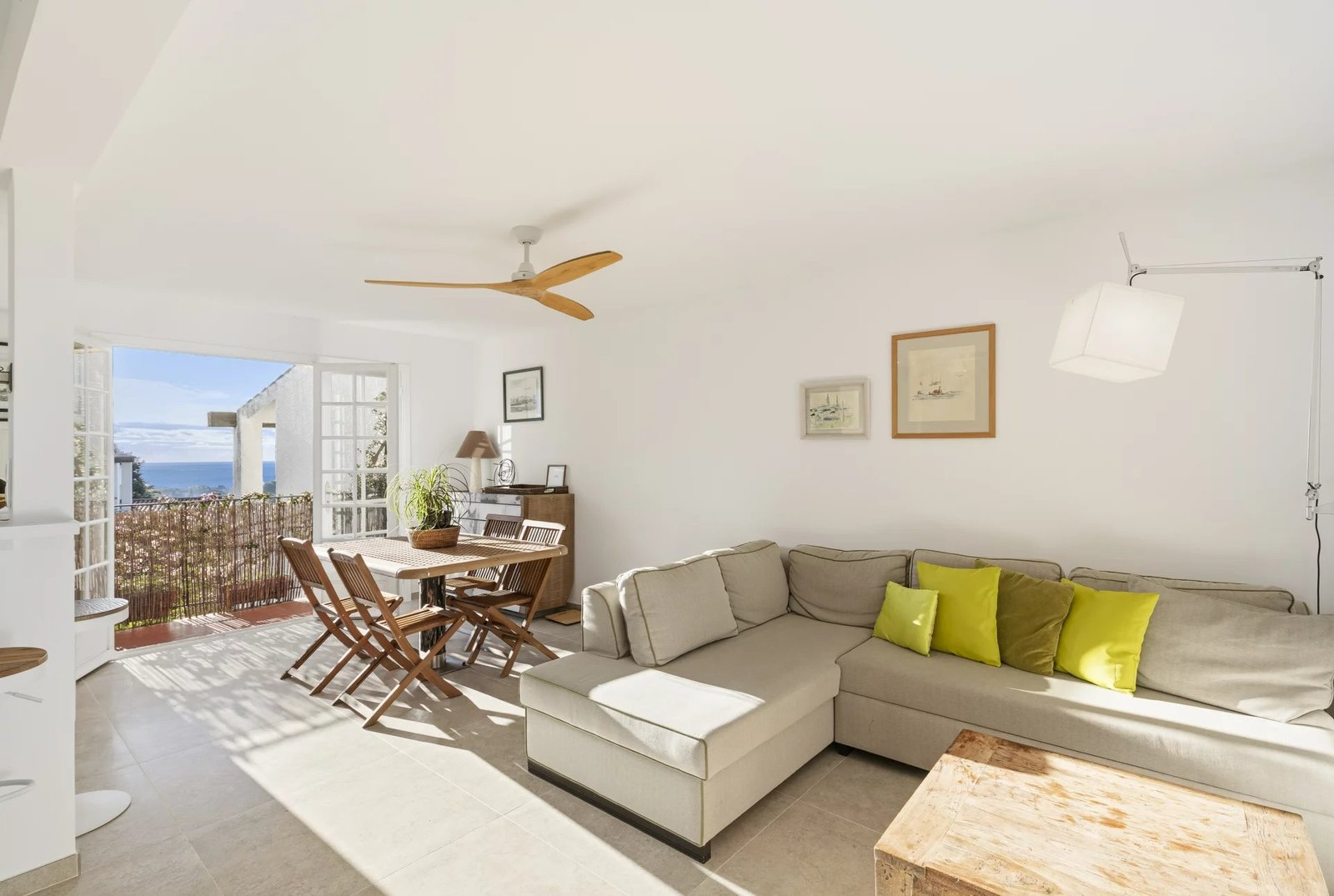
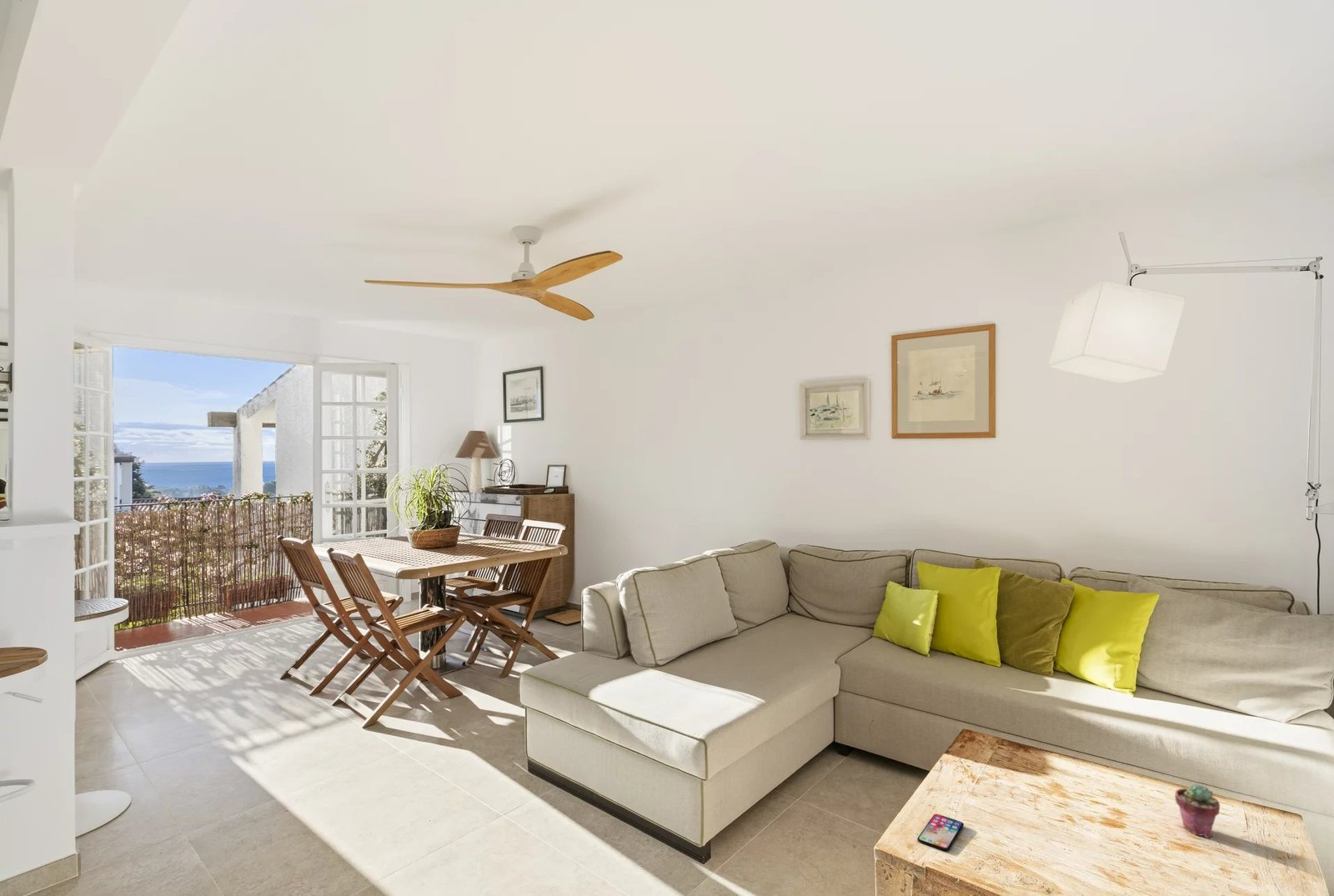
+ smartphone (940, 831)
+ potted succulent (1197, 807)
